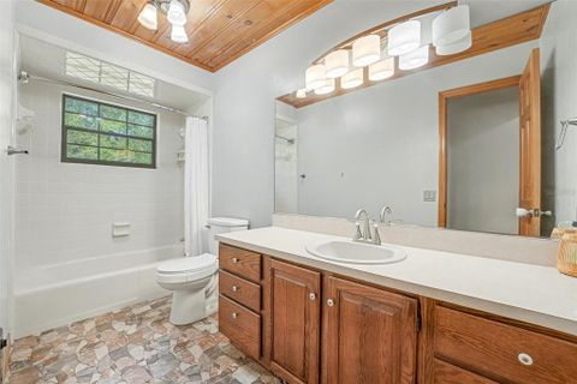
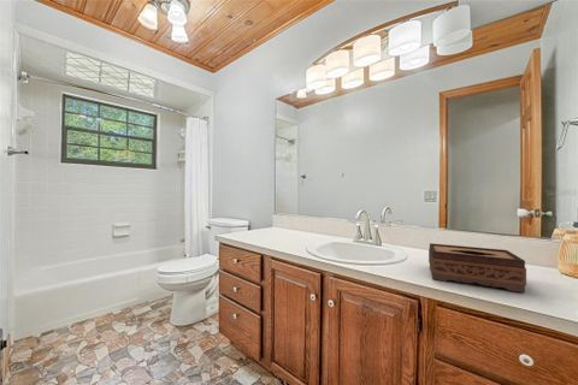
+ tissue box (470, 263)
